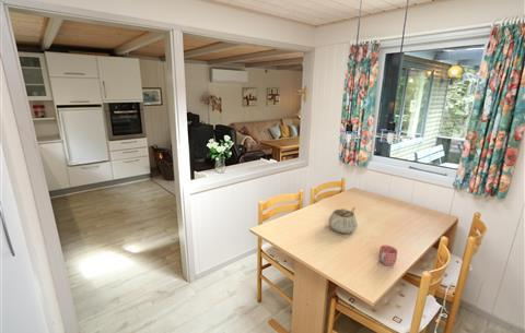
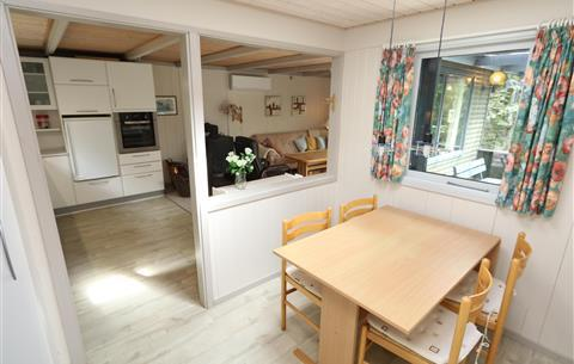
- mug (386, 257)
- teapot (343, 218)
